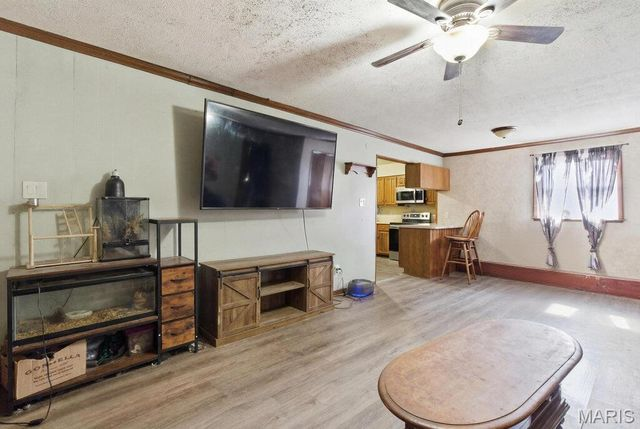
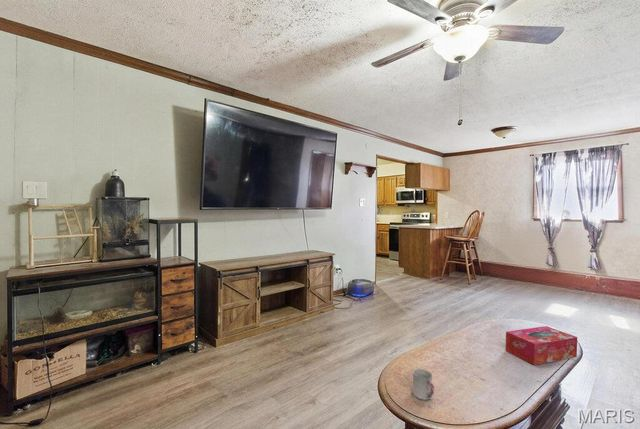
+ cup (424, 386)
+ tissue box (540, 344)
